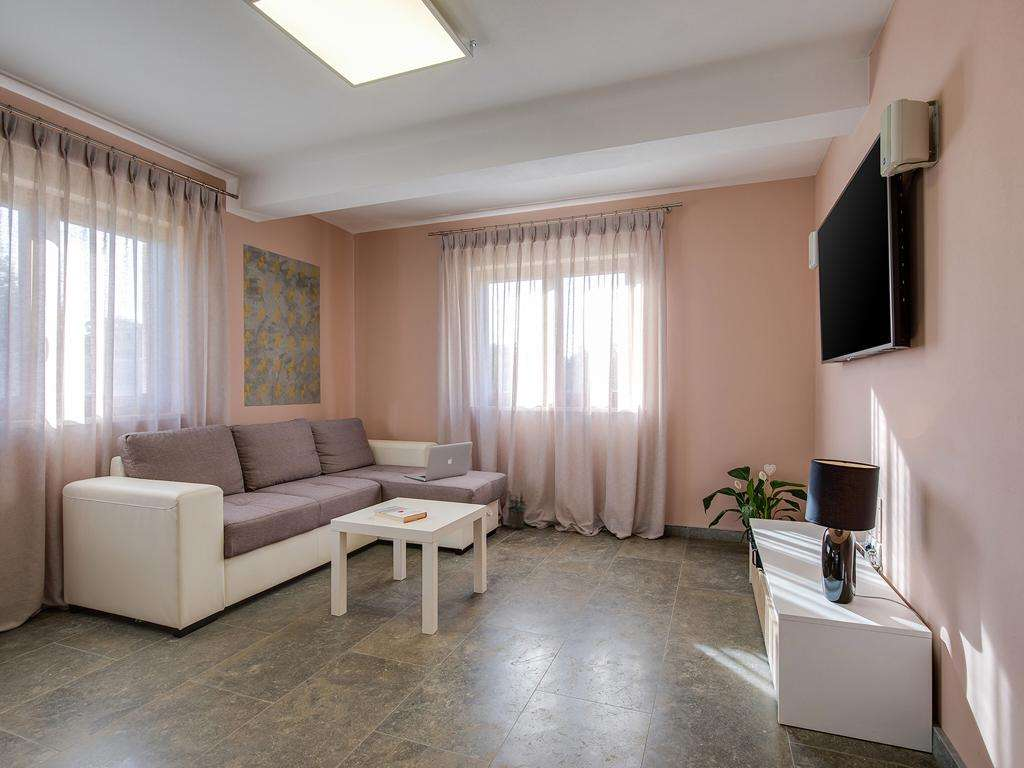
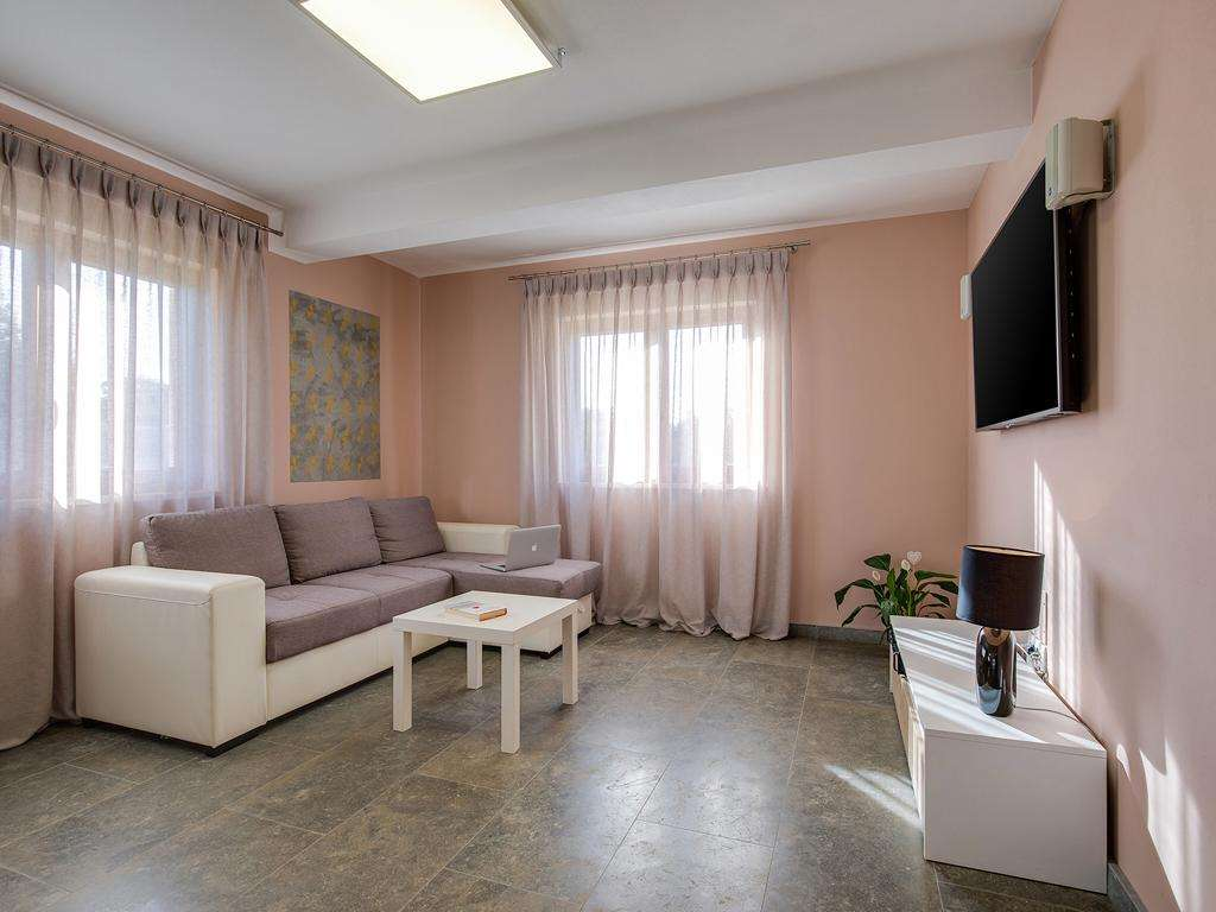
- potted plant (515, 506)
